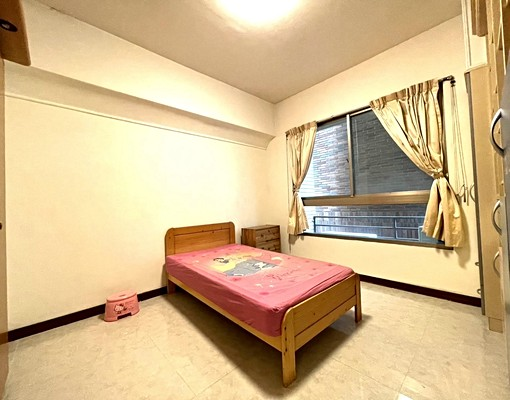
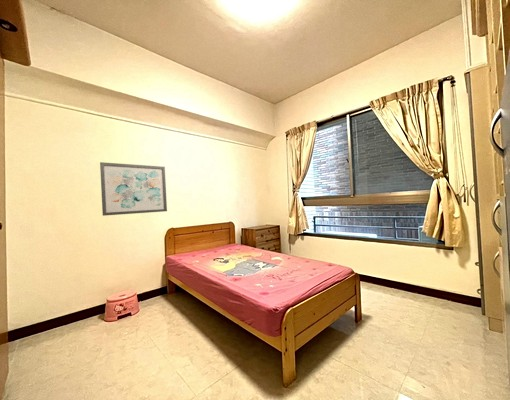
+ wall art (136, 189)
